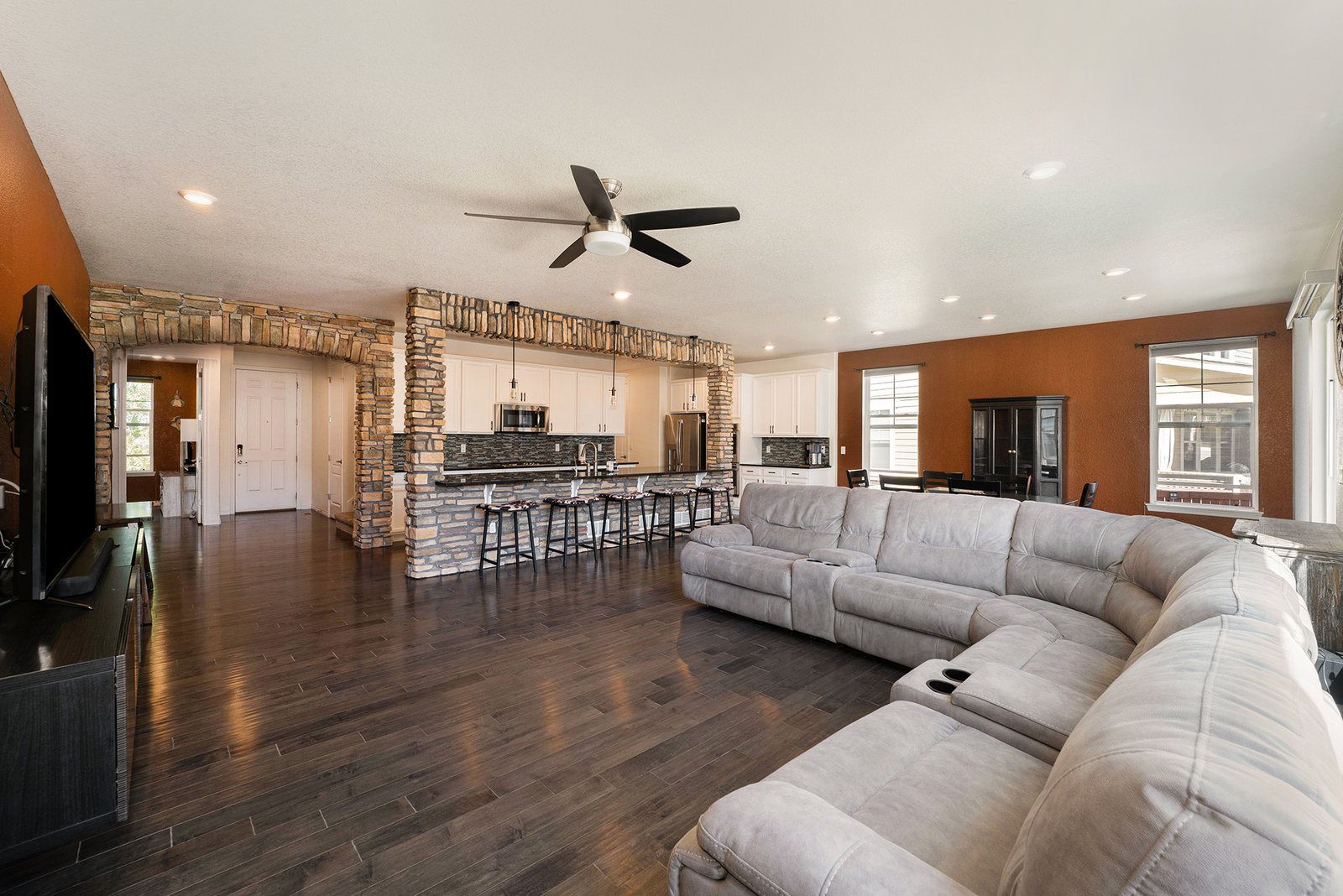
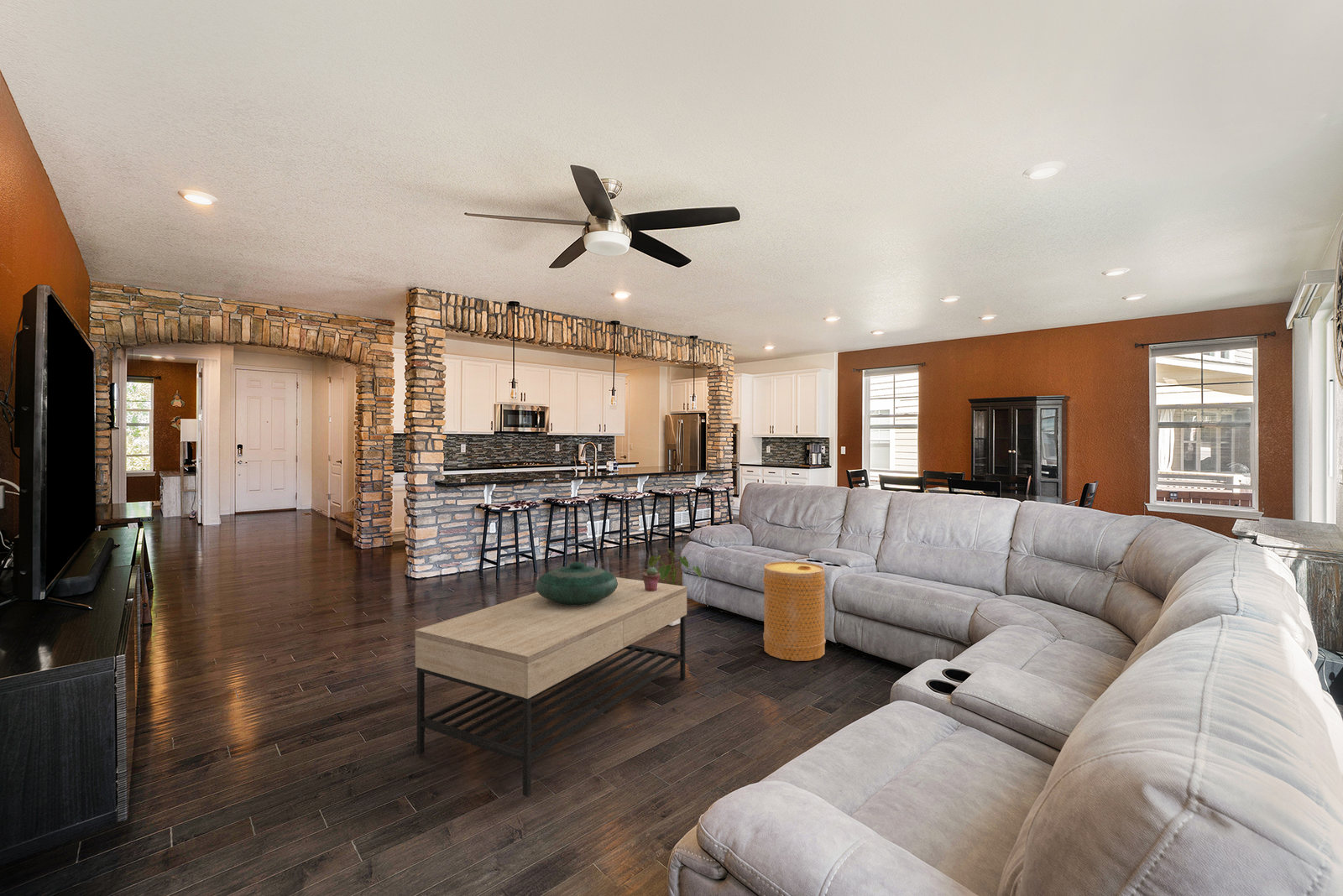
+ decorative bowl (577, 580)
+ potted succulent (651, 578)
+ coffee table (569, 658)
+ basket (793, 608)
+ house plant (677, 585)
